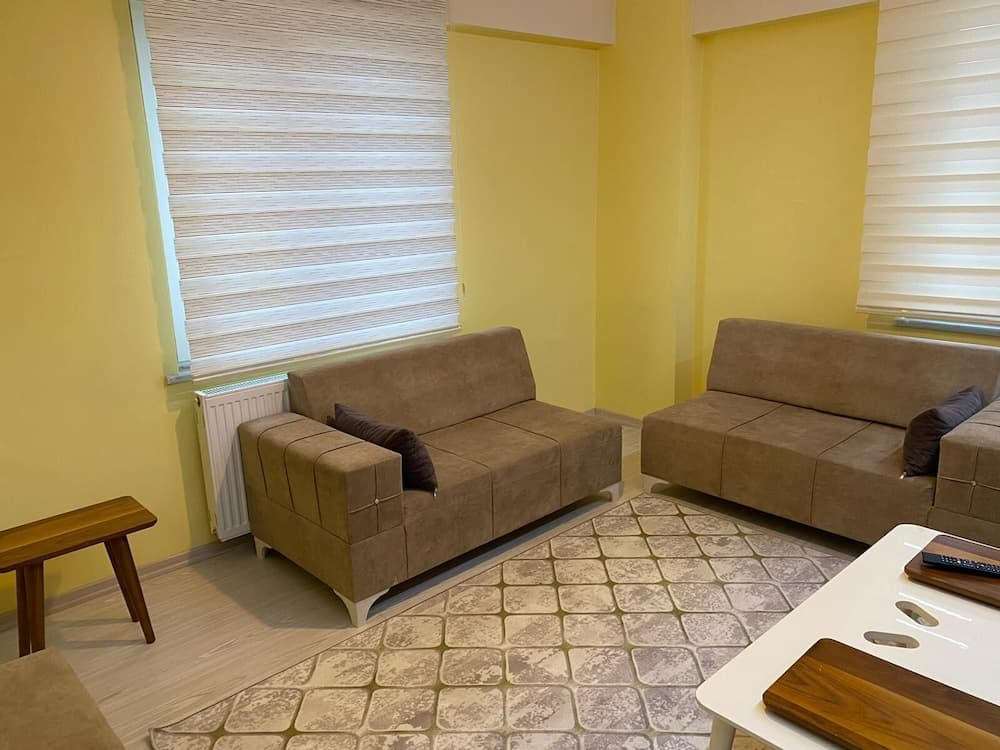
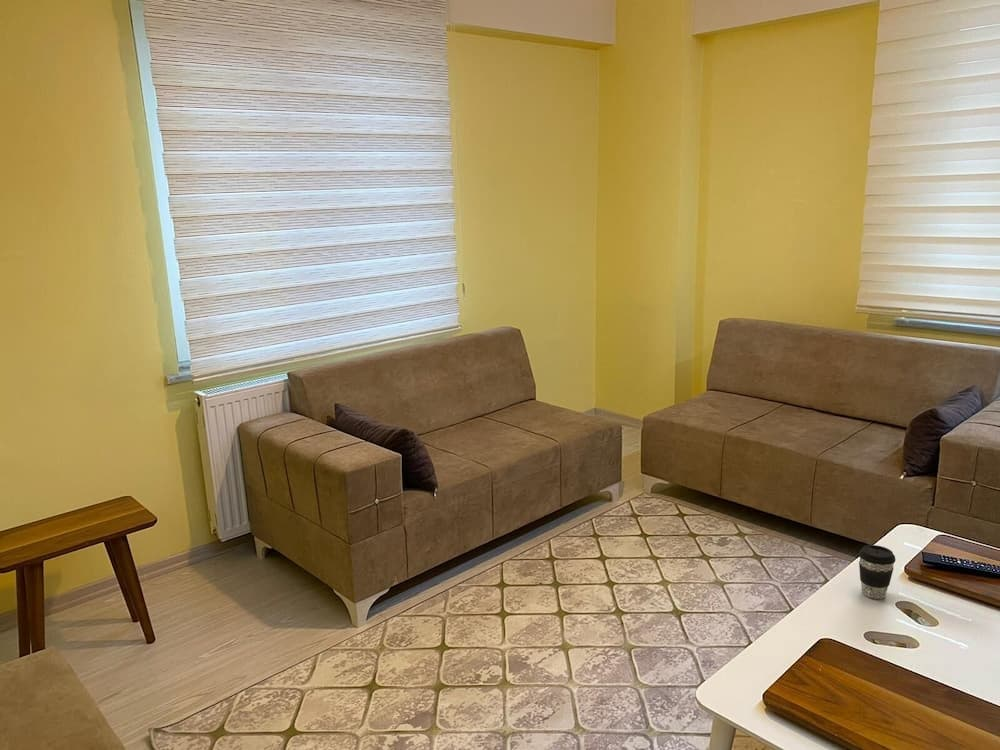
+ coffee cup (875, 572)
